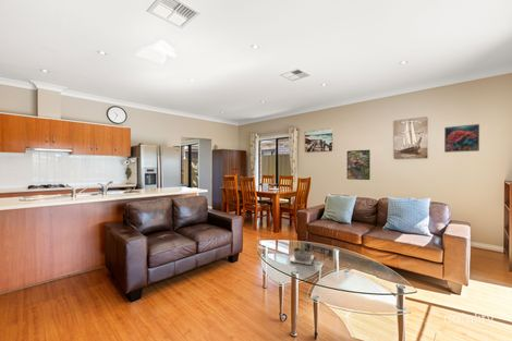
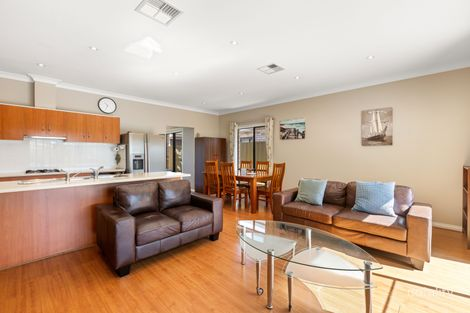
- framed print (461, 138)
- succulent planter (302, 251)
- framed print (357, 165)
